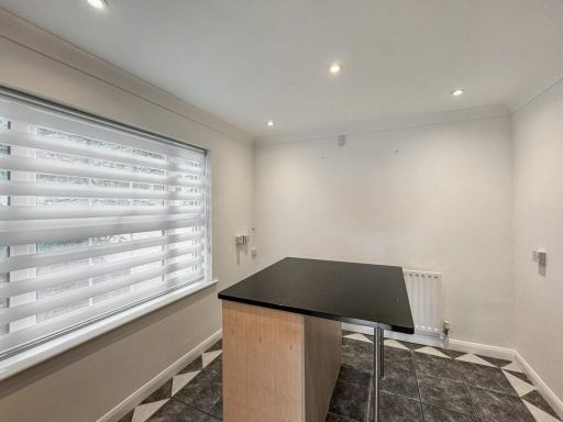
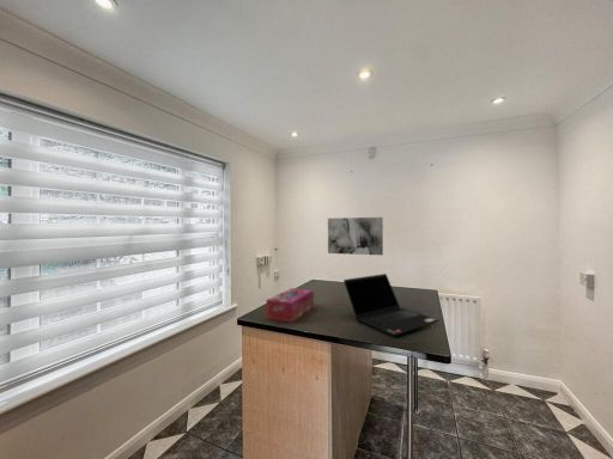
+ laptop computer (389, 300)
+ wall art (353, 235)
+ tissue box (291, 302)
